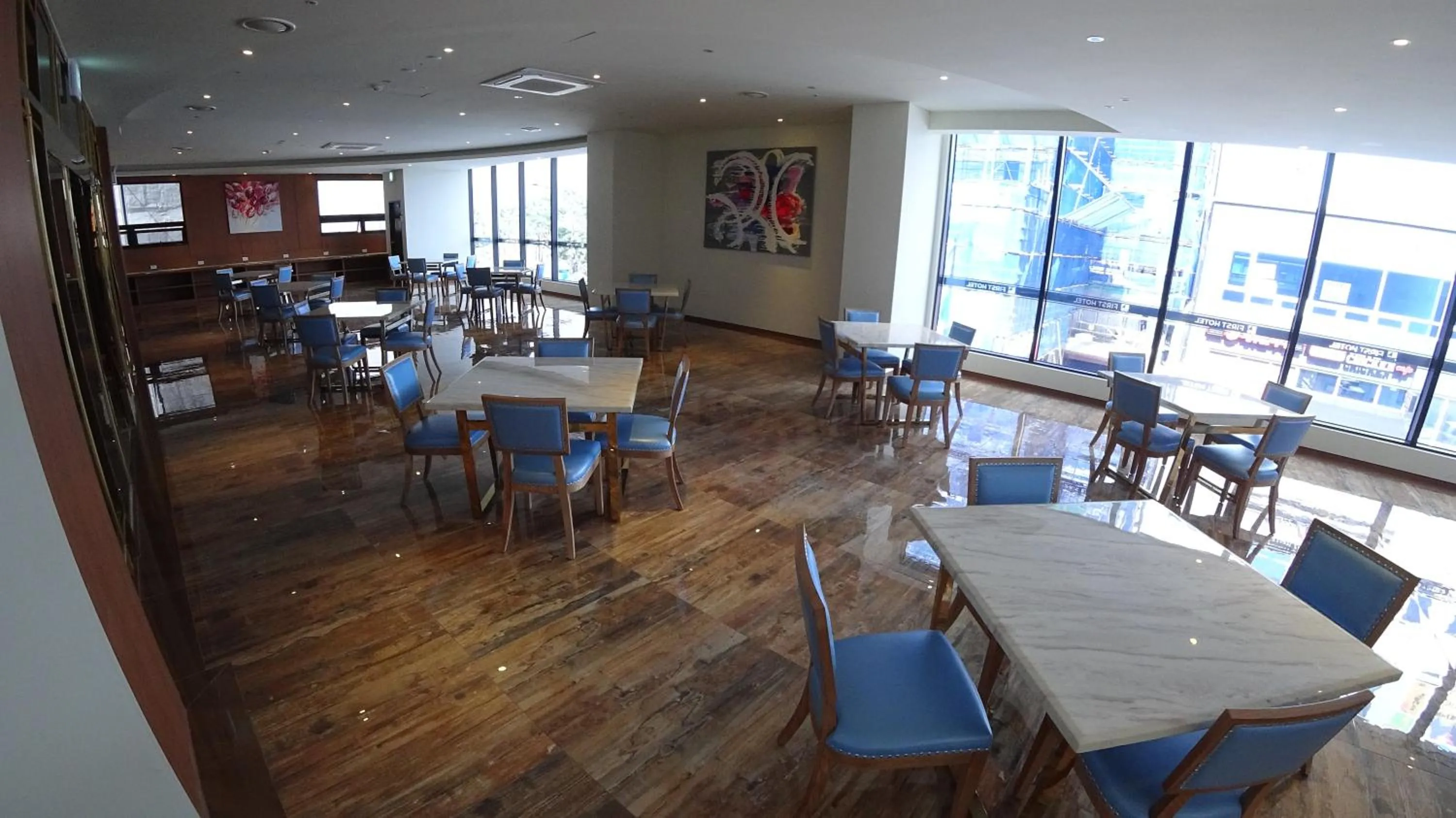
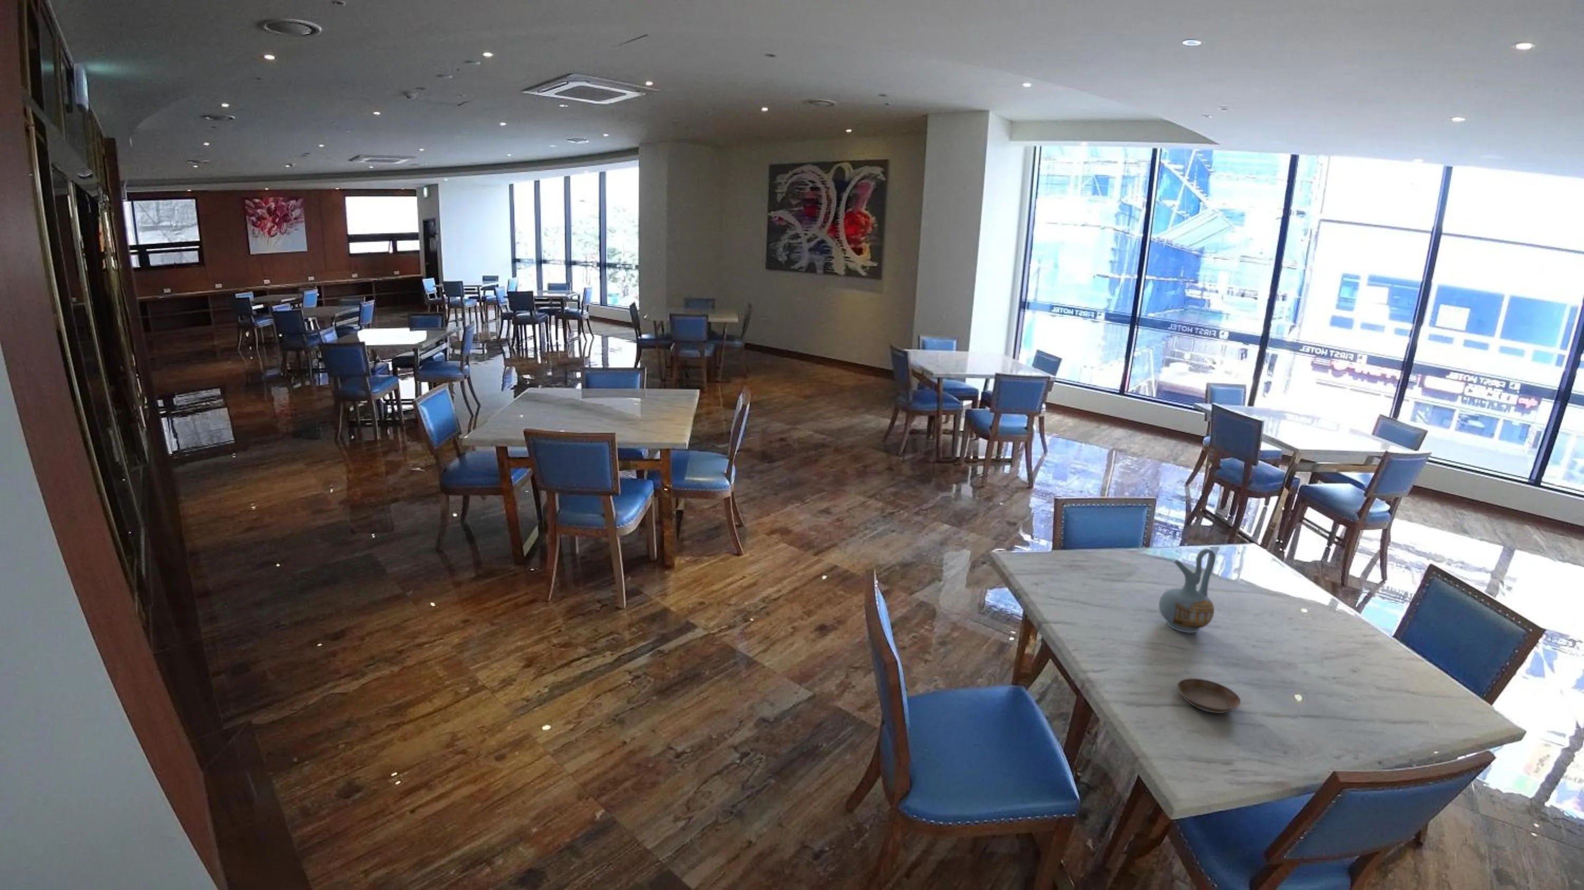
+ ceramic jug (1189, 589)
+ saucer (1208, 697)
